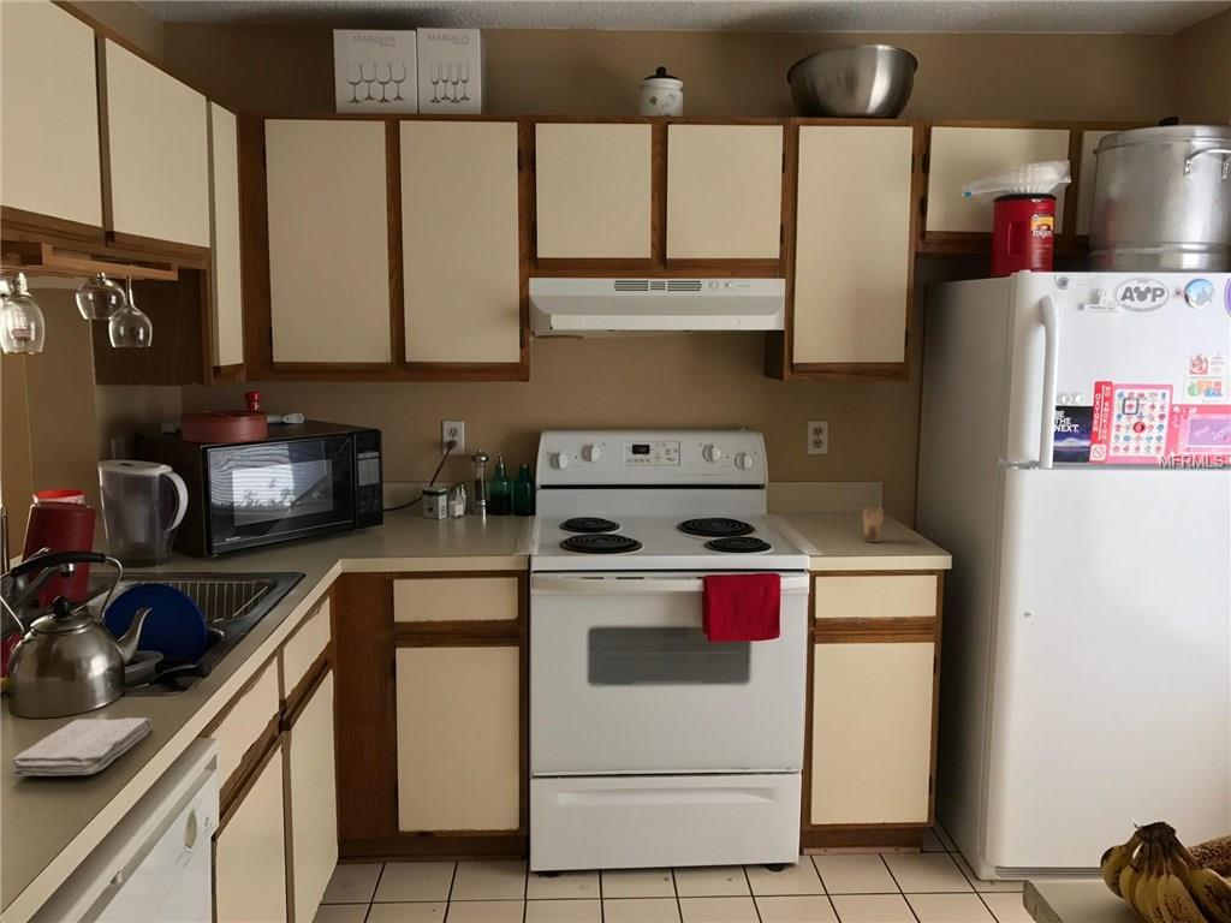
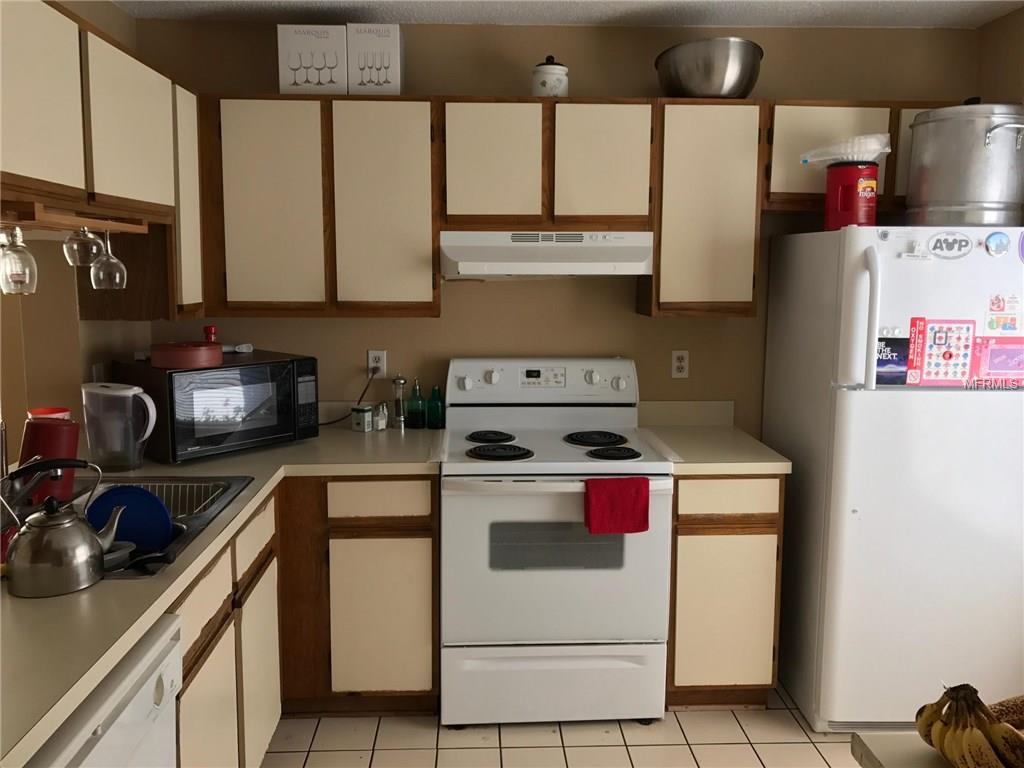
- washcloth (84, 743)
- cup (872, 520)
